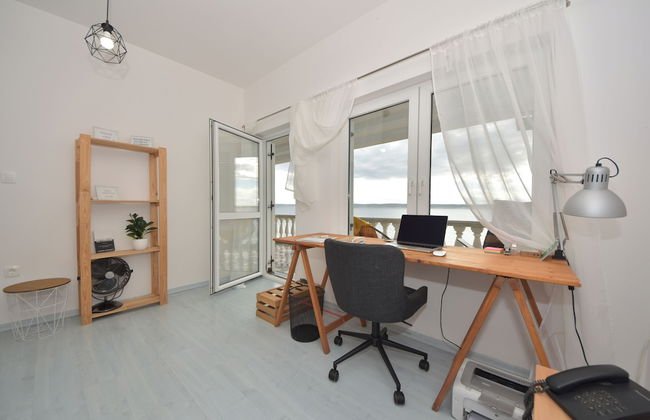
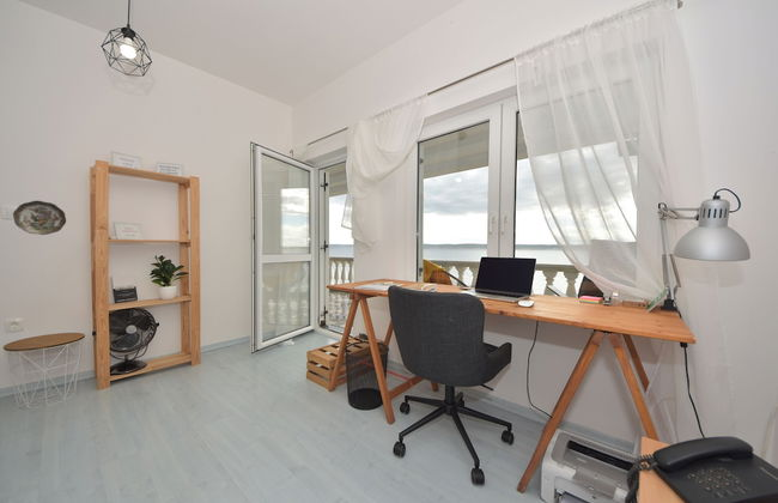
+ decorative plate (41, 218)
